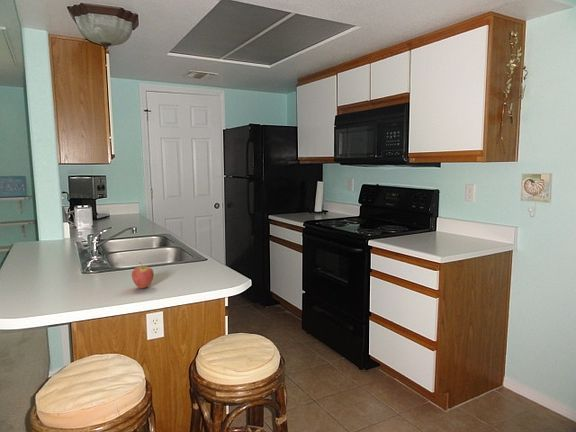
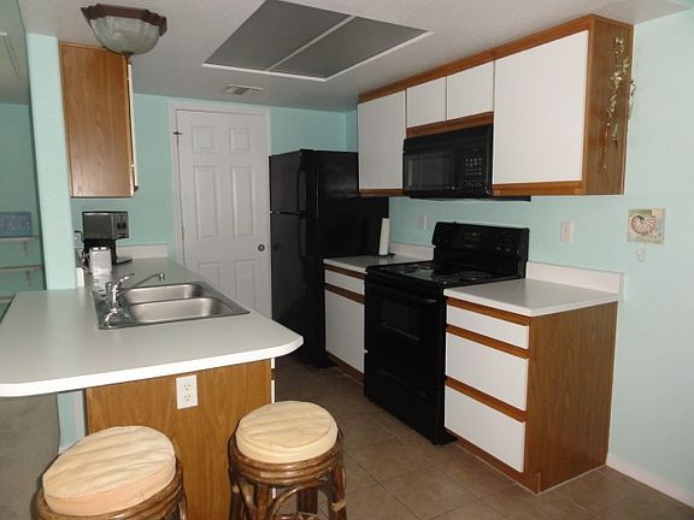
- fruit (142, 274)
